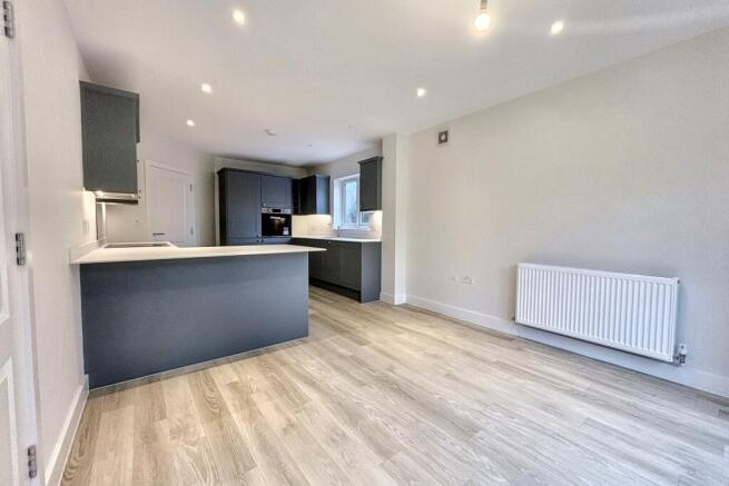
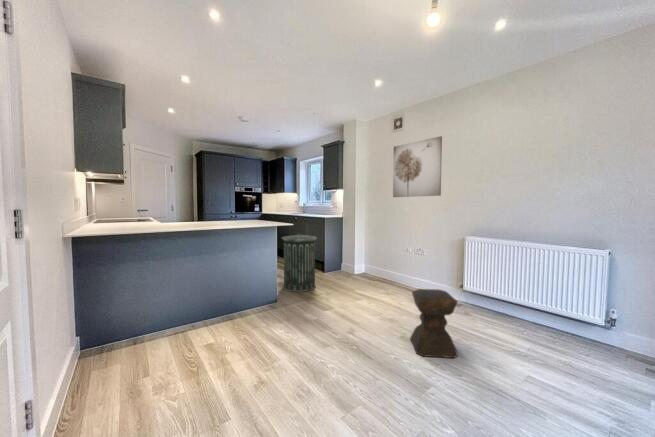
+ trash can (299, 260)
+ wall art (415, 169)
+ stool (432, 320)
